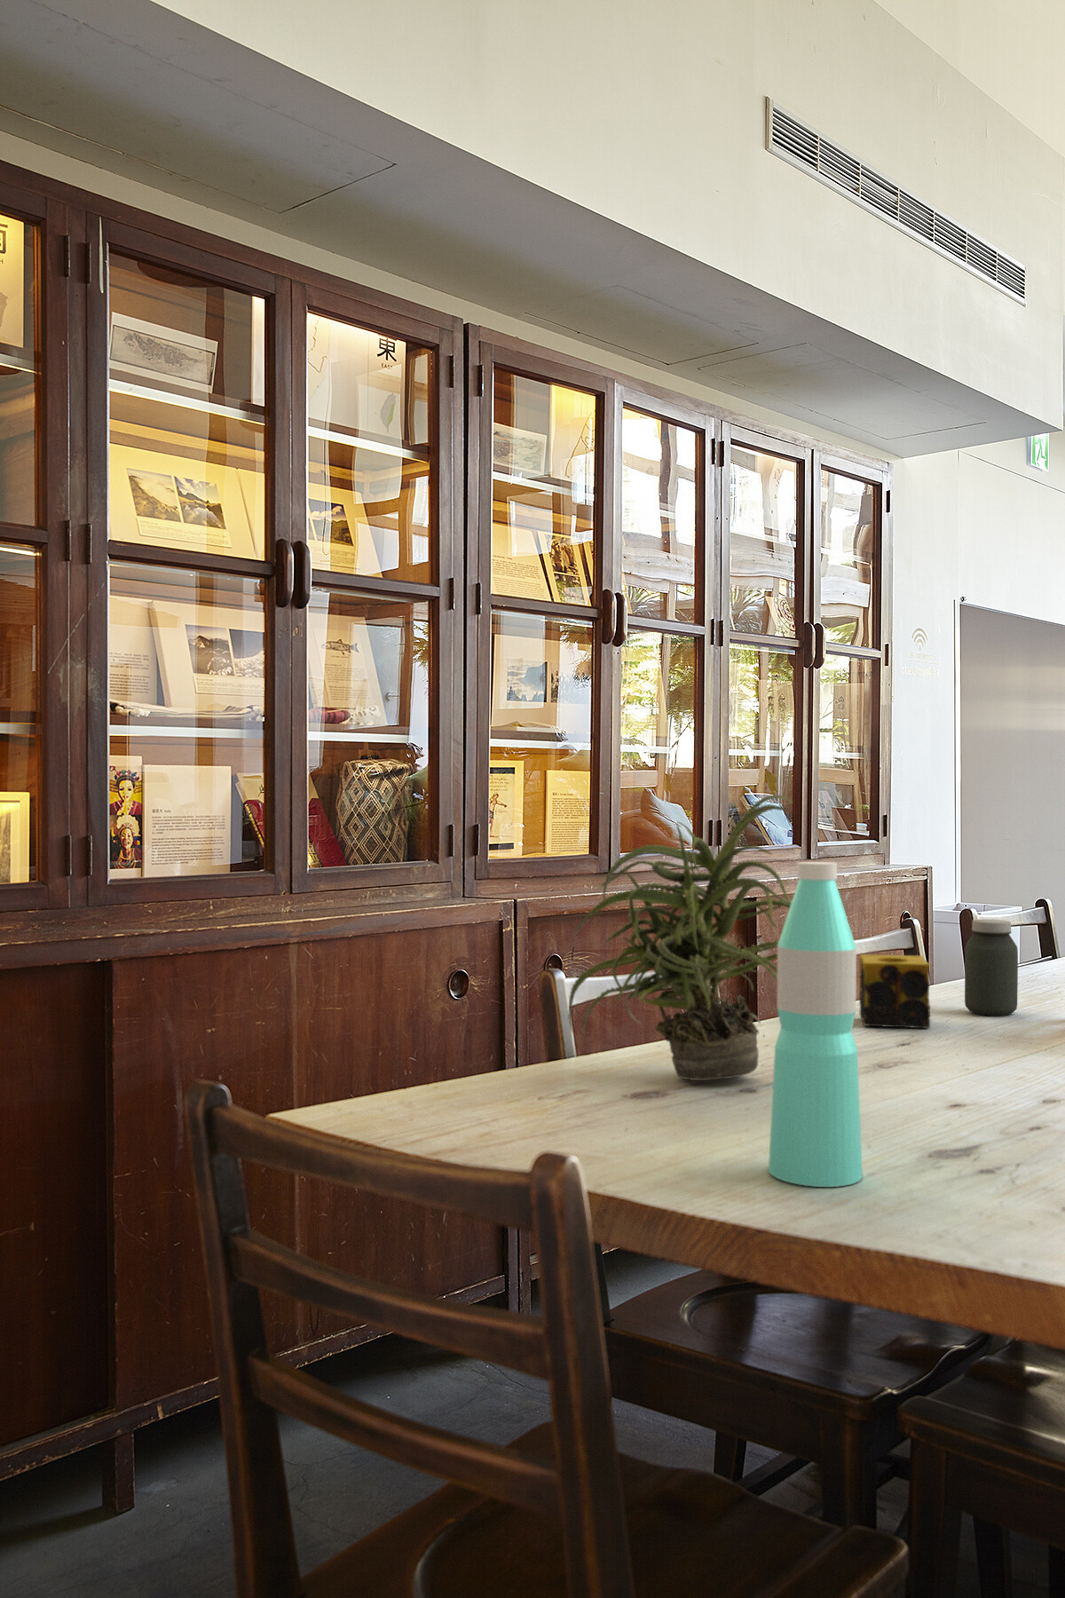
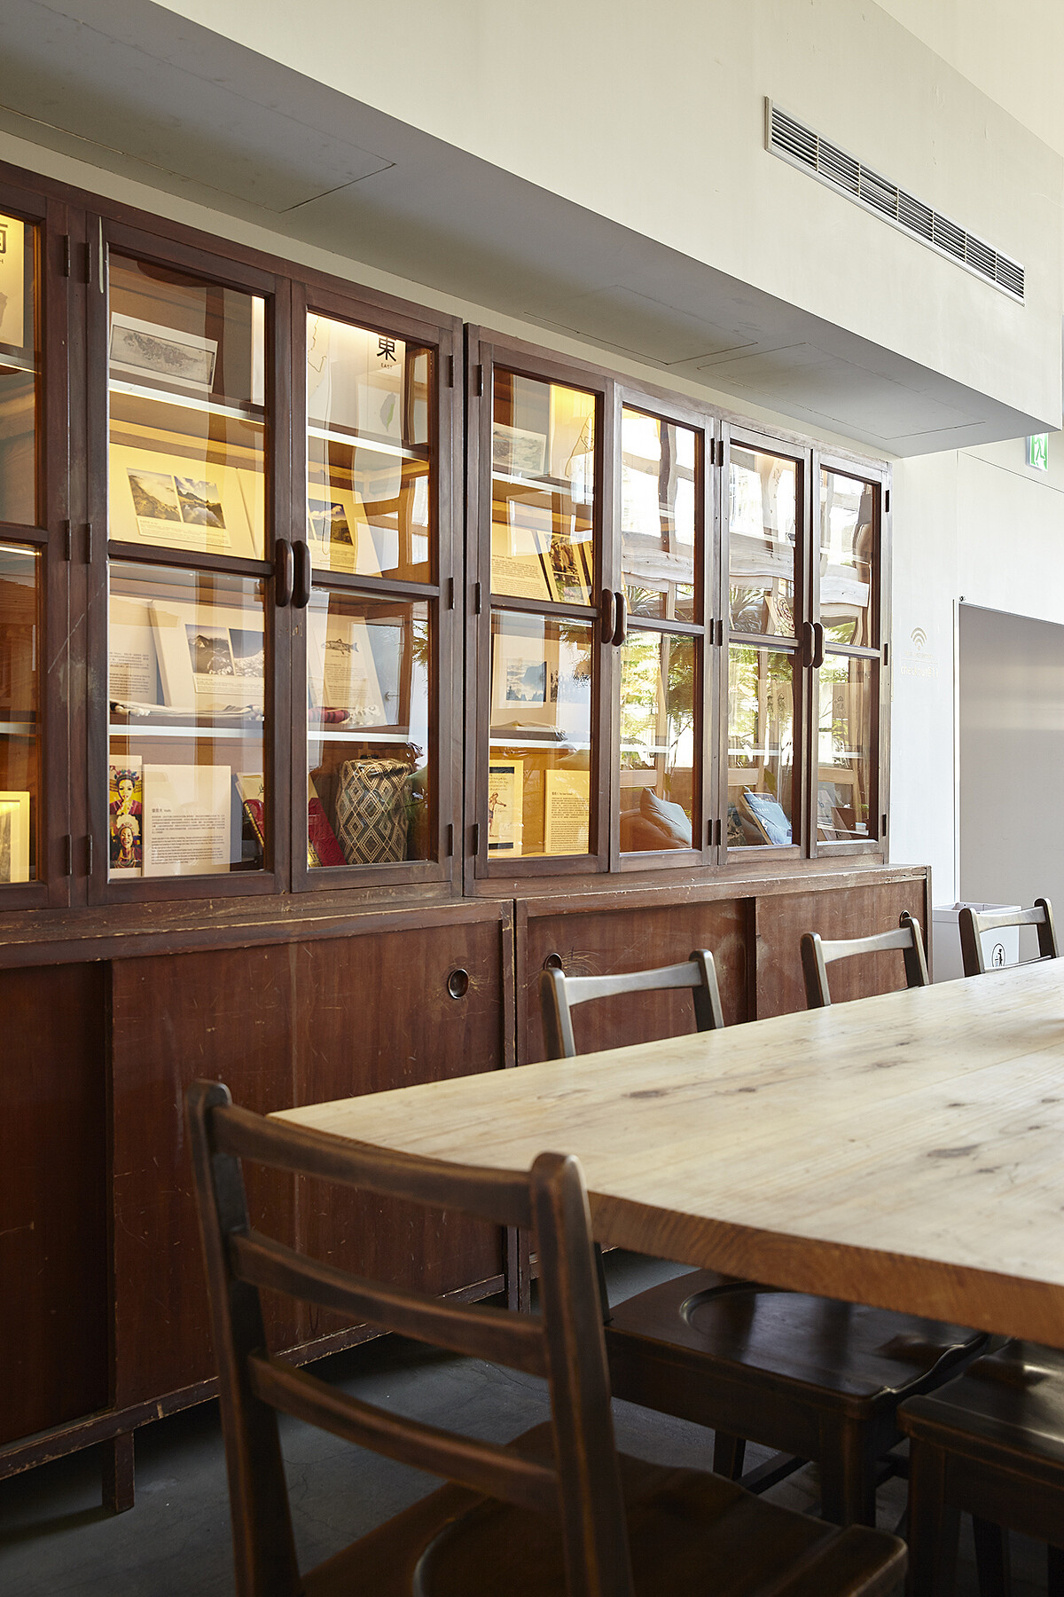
- jar (990, 965)
- water bottle (815, 1018)
- potted plant (707, 937)
- candle (894, 990)
